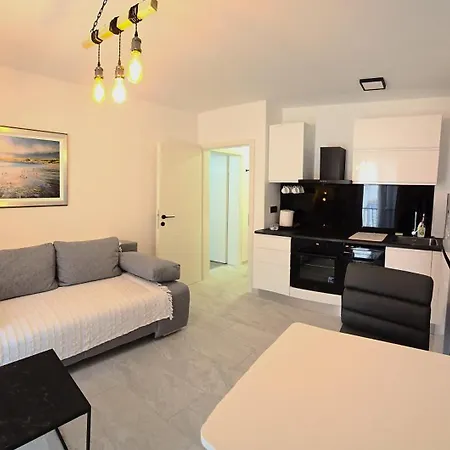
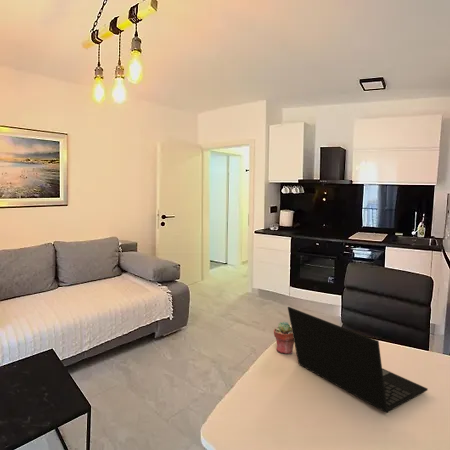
+ laptop (354, 347)
+ potted succulent (285, 336)
